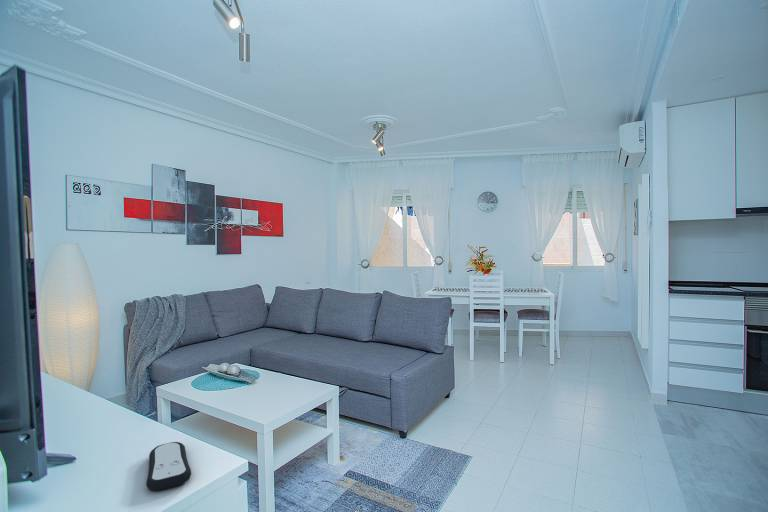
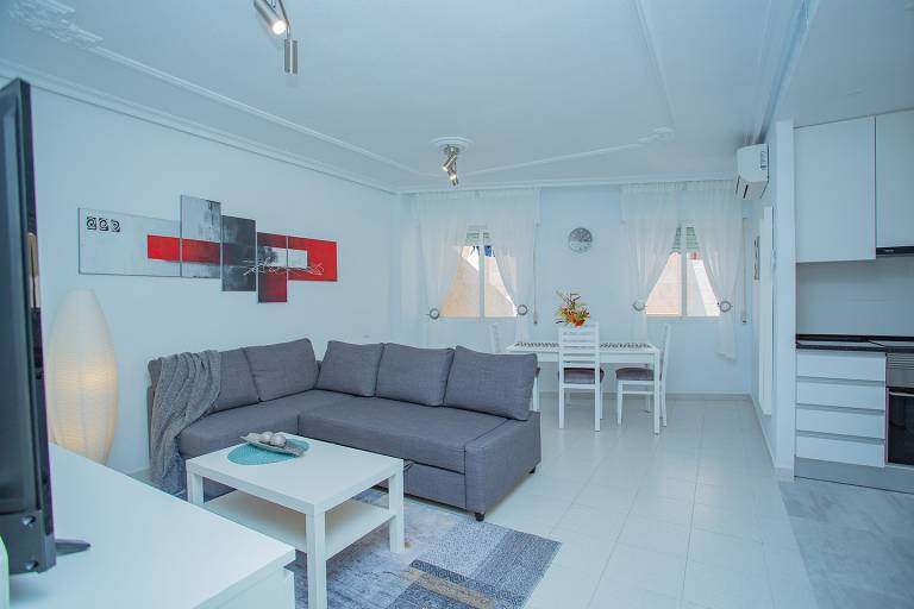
- remote control (168, 463)
